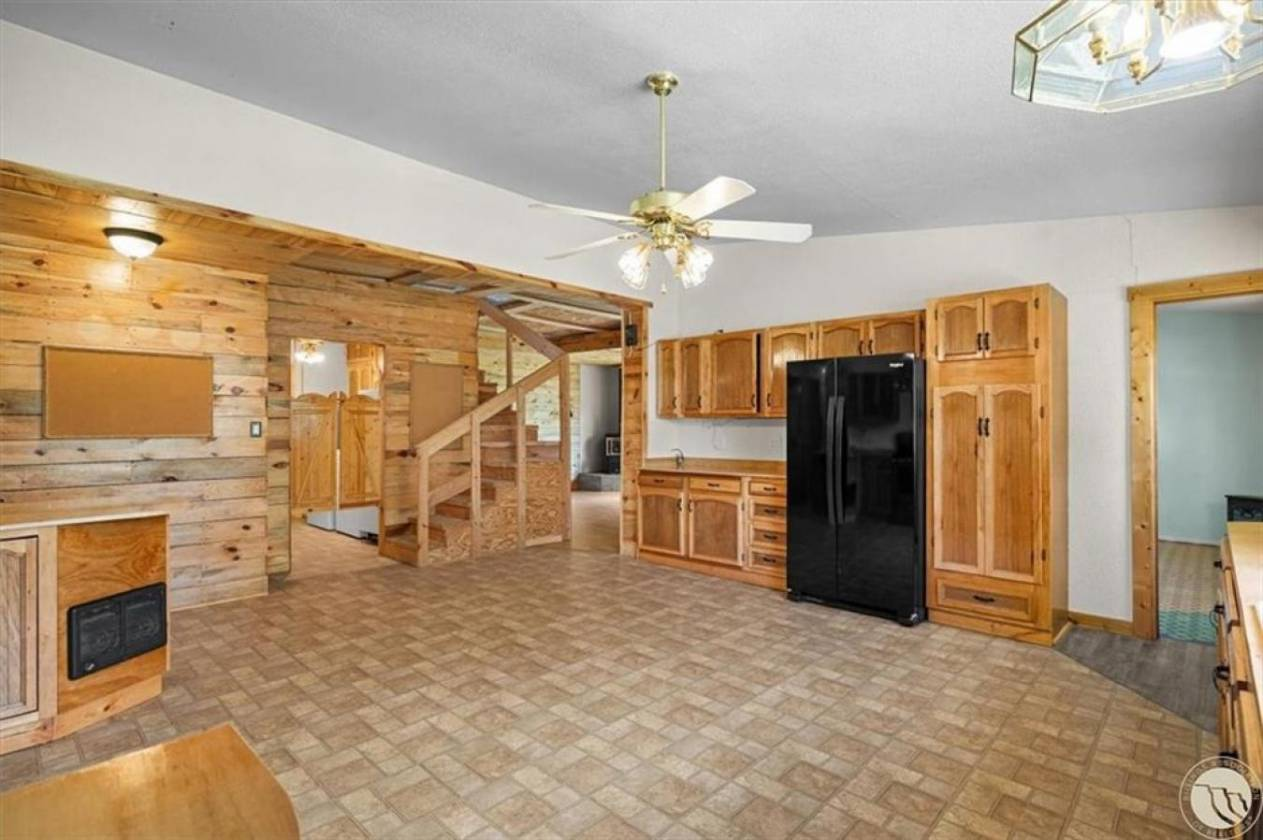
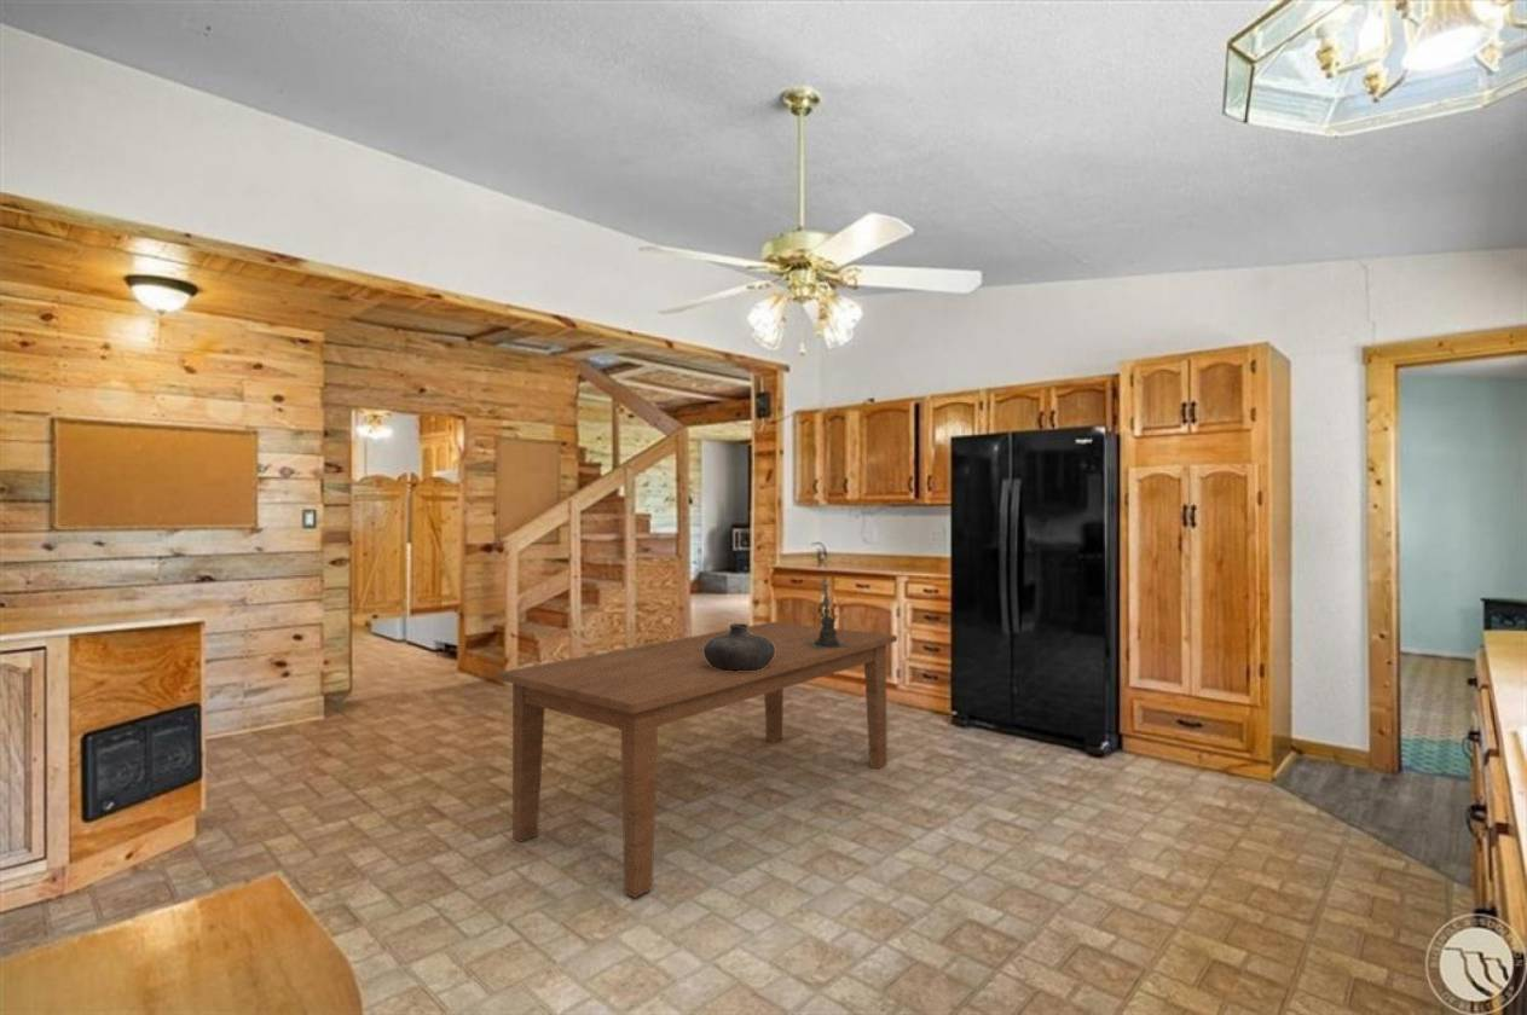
+ dining table (719, 707)
+ vase (739, 644)
+ candle holder (826, 608)
